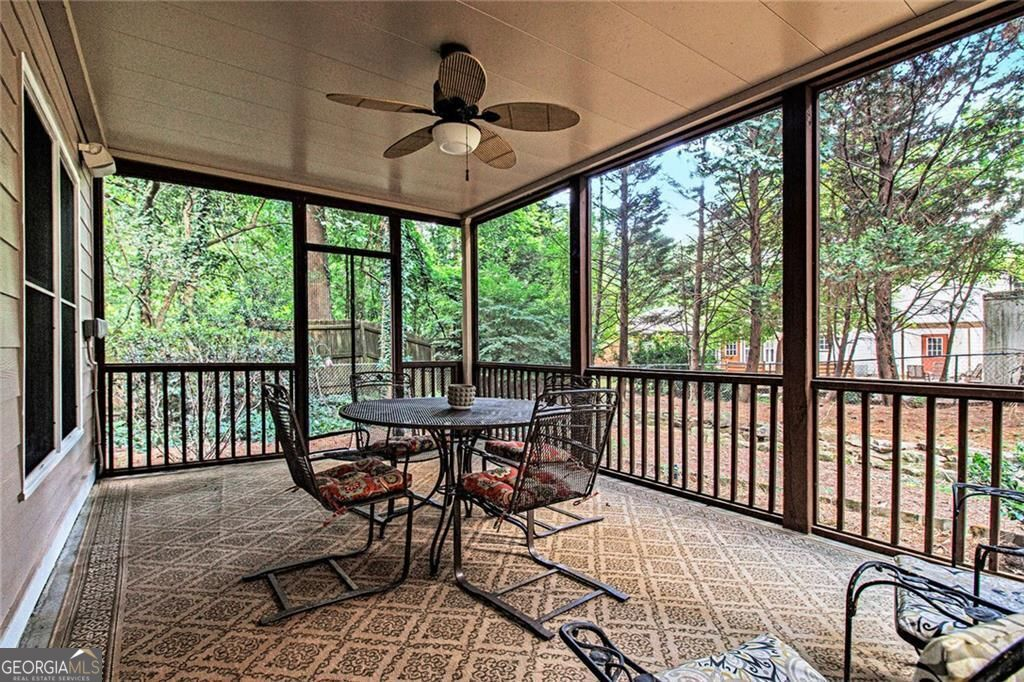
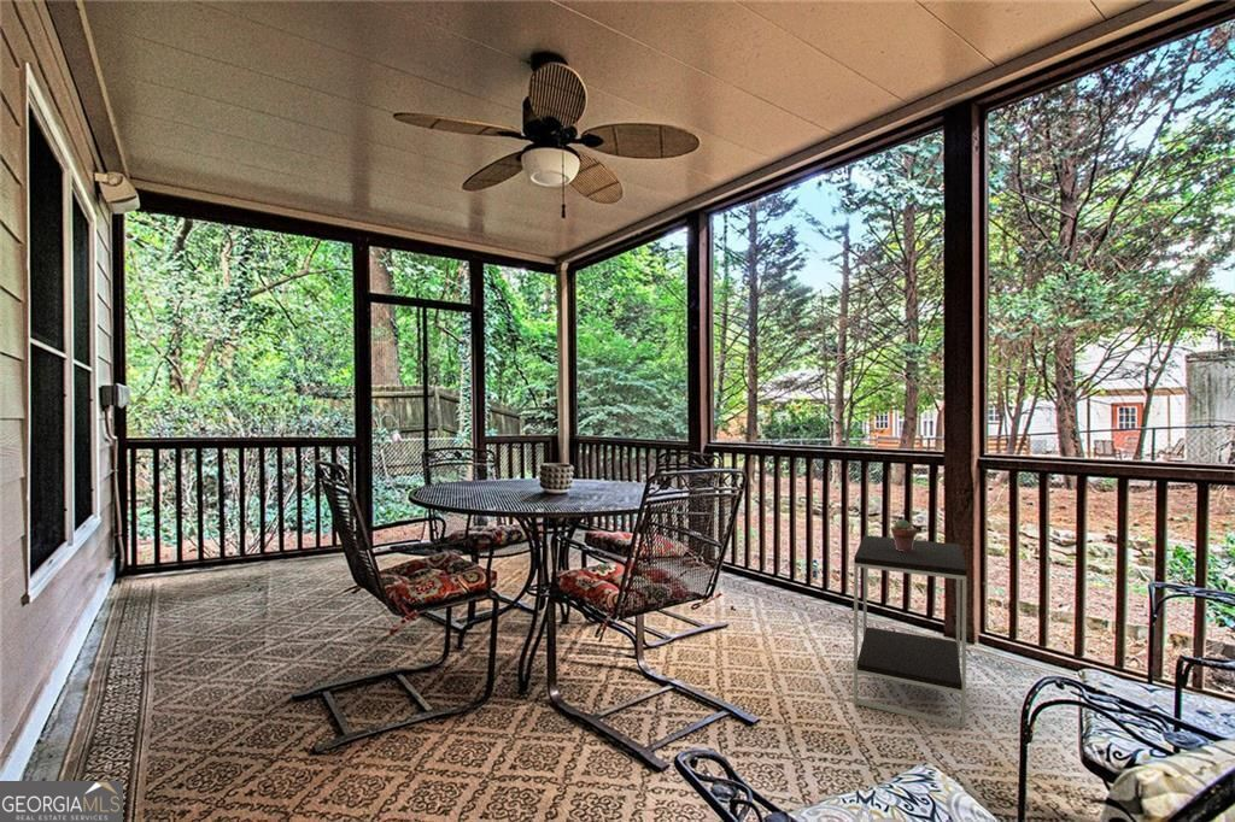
+ side table (905, 633)
+ potted succulent (903, 534)
